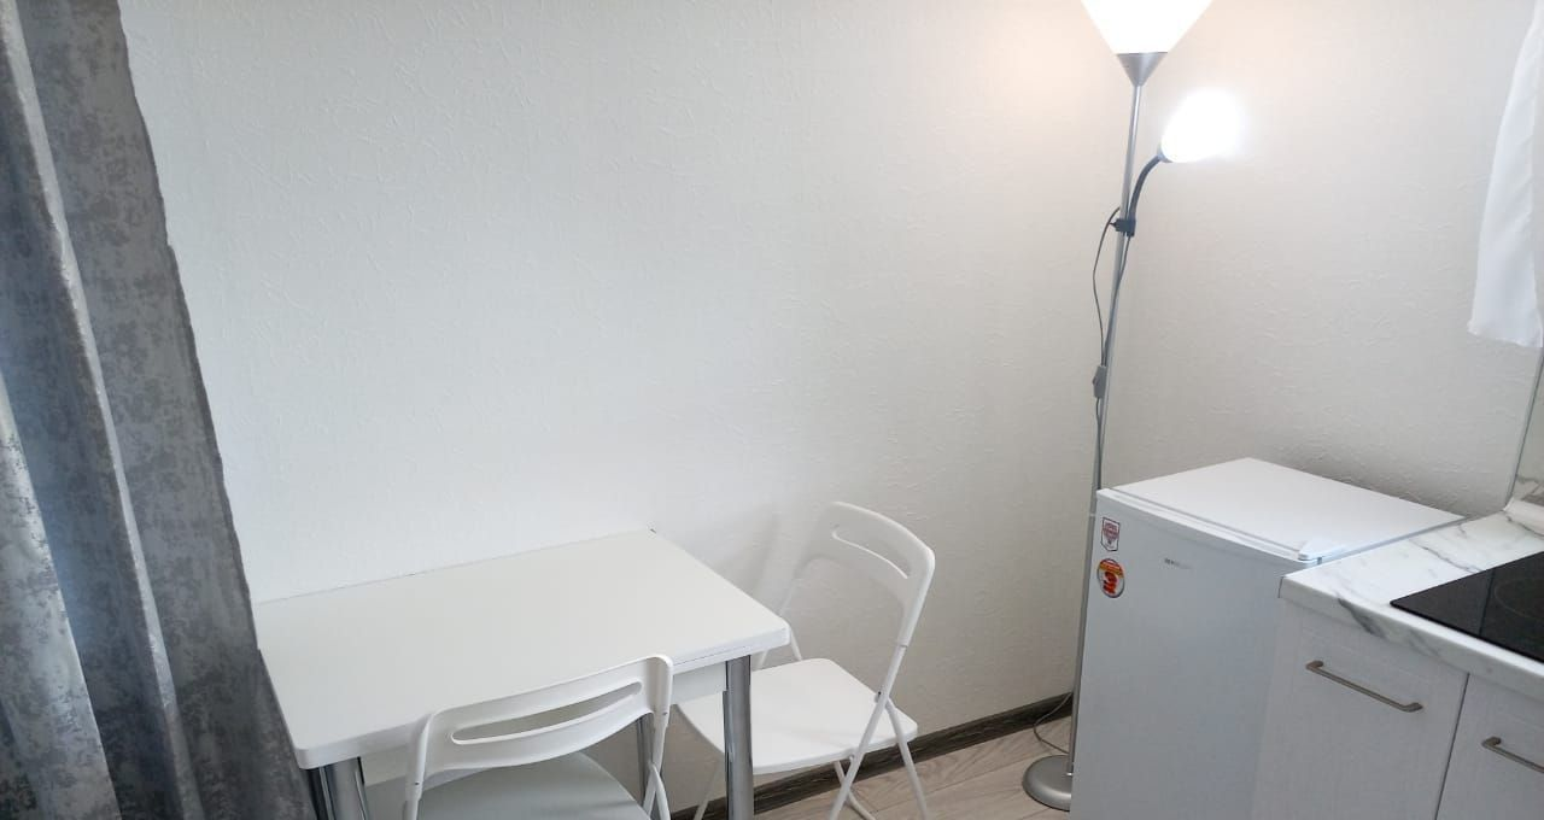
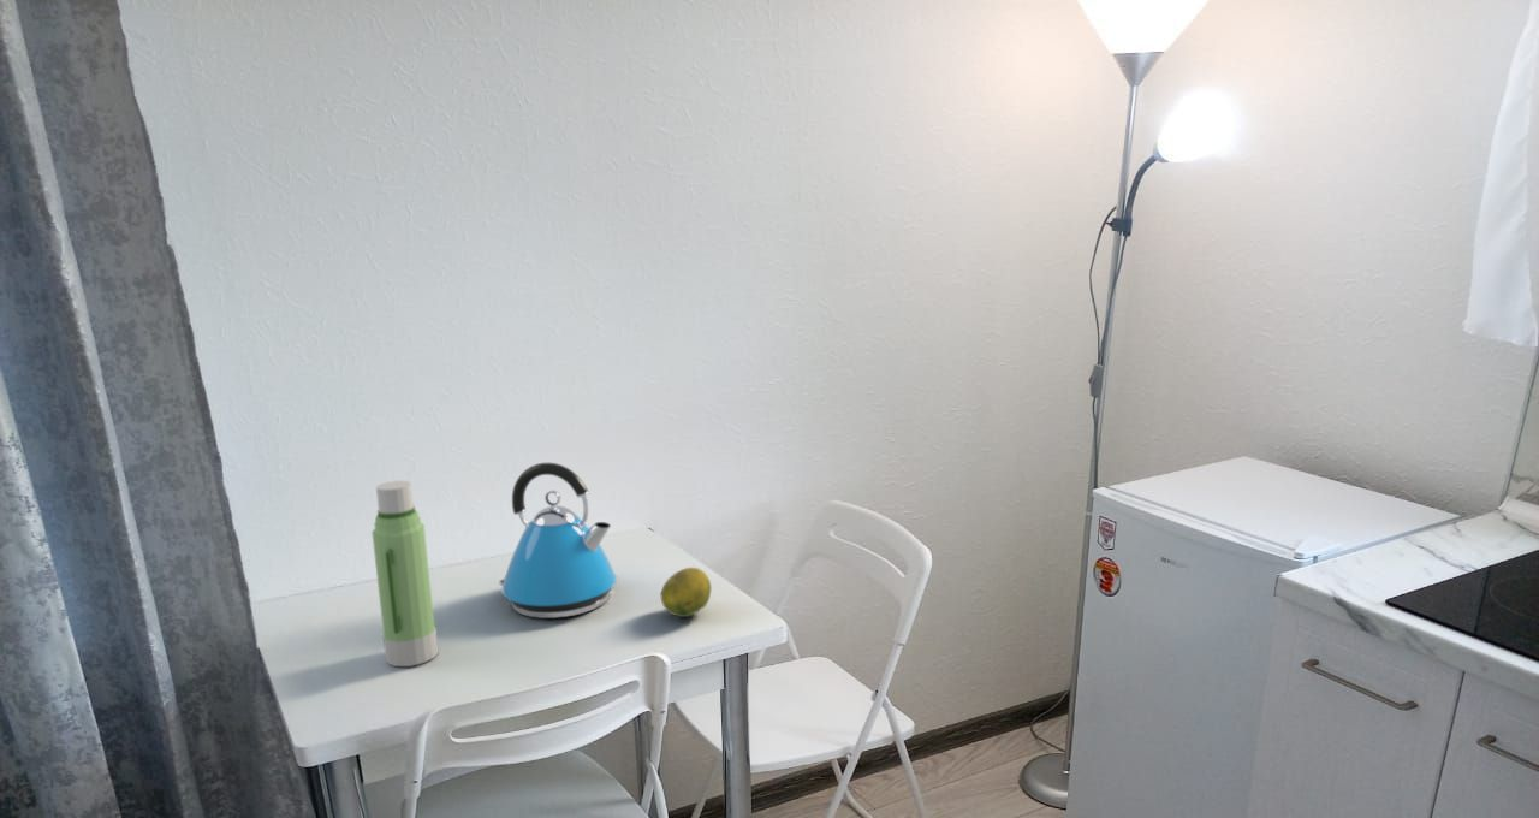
+ water bottle (400, 573)
+ fruit (685, 592)
+ kettle (552, 532)
